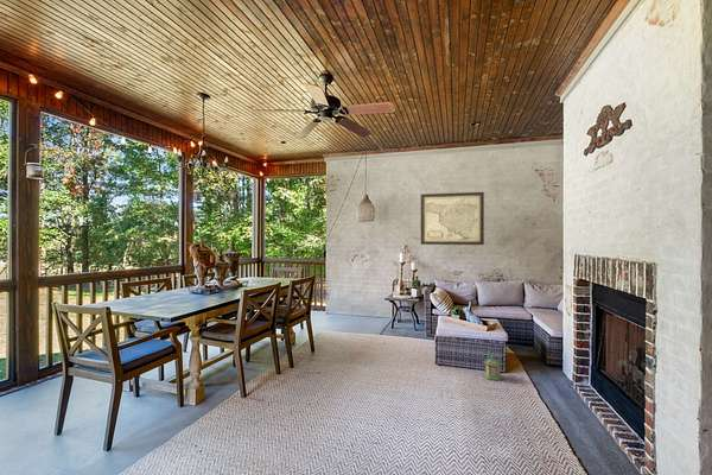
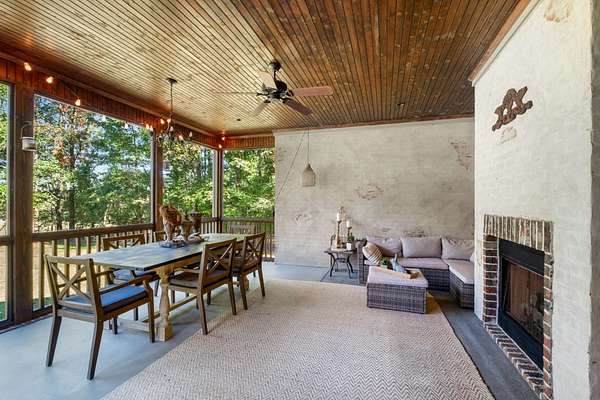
- lantern (492, 362)
- wall art (451, 218)
